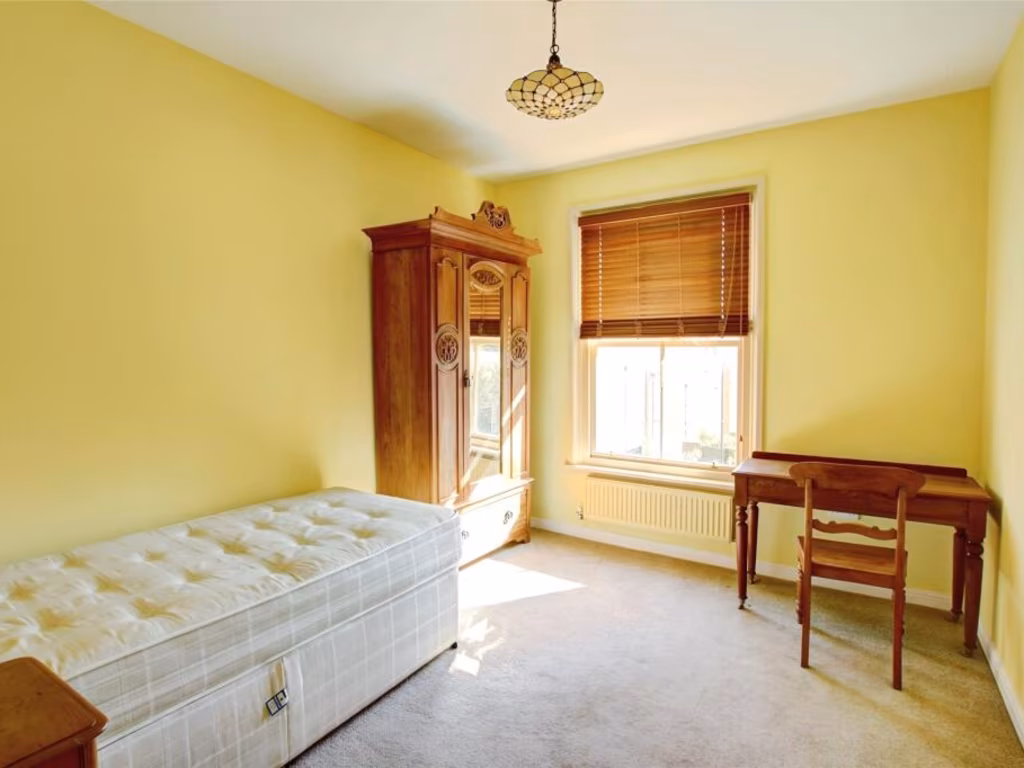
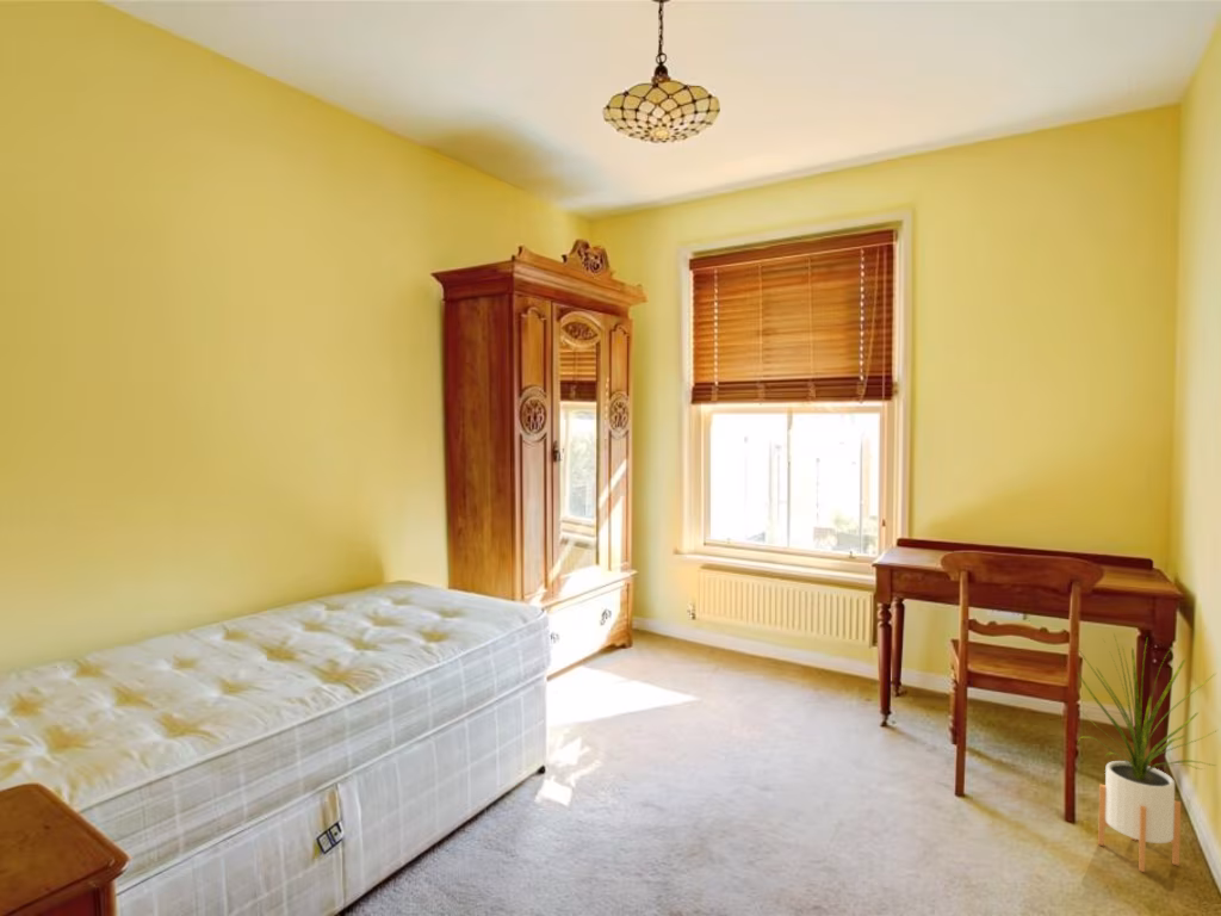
+ house plant (1143, 749)
